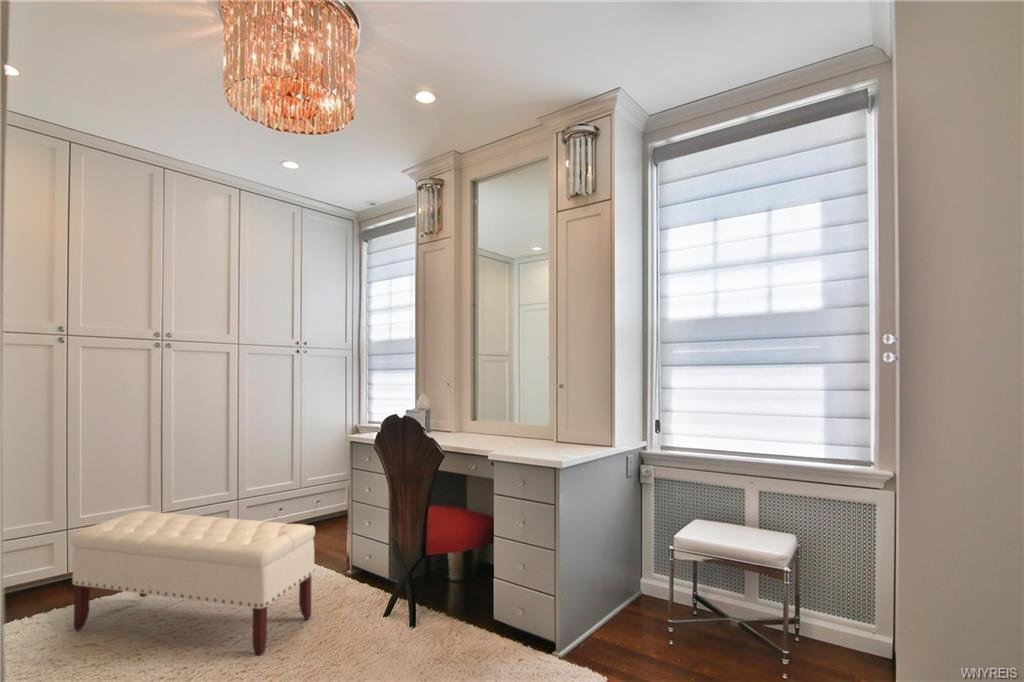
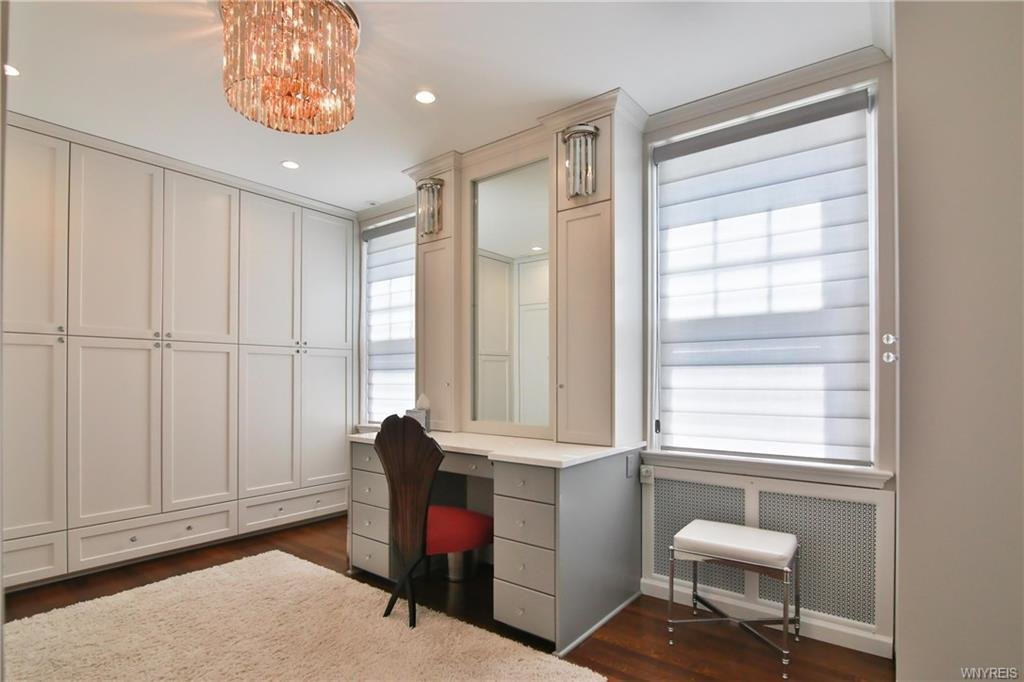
- bench (196, 575)
